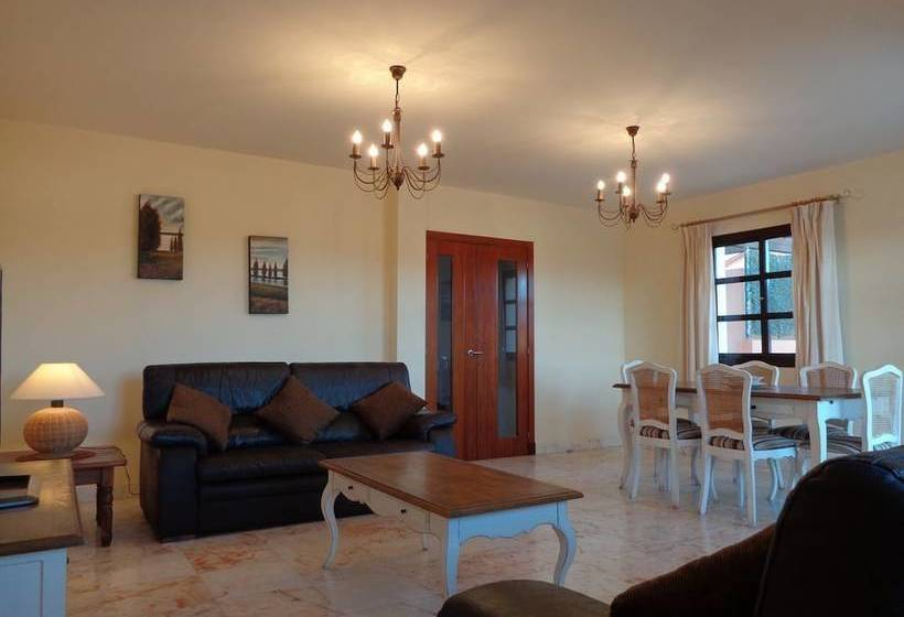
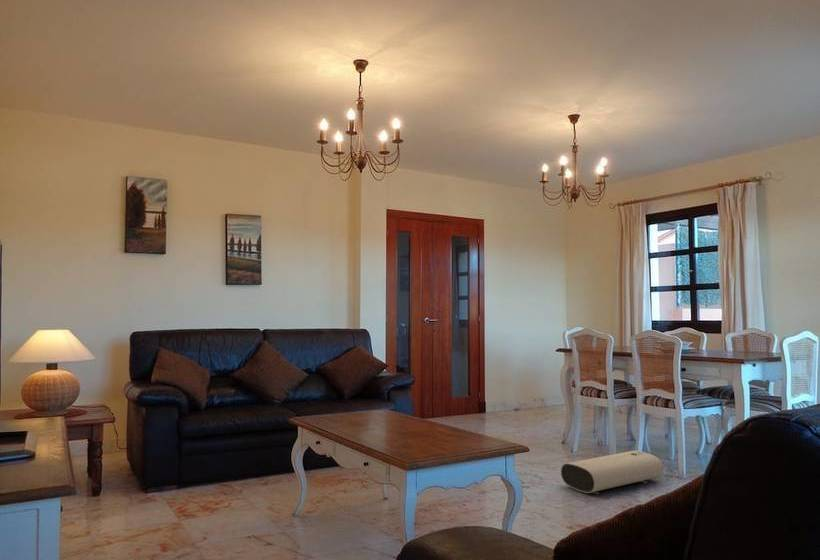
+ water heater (613, 470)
